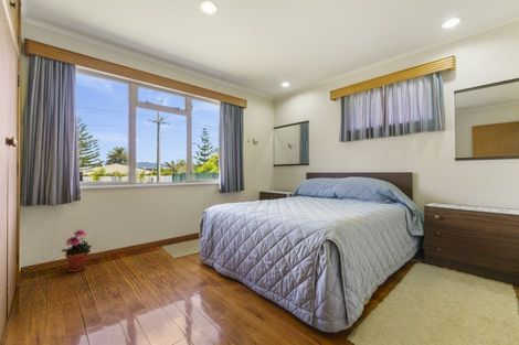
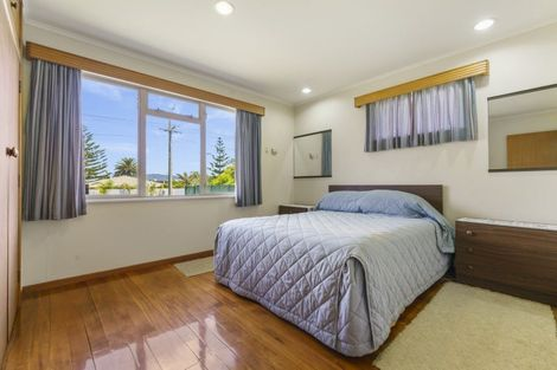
- potted plant (76, 249)
